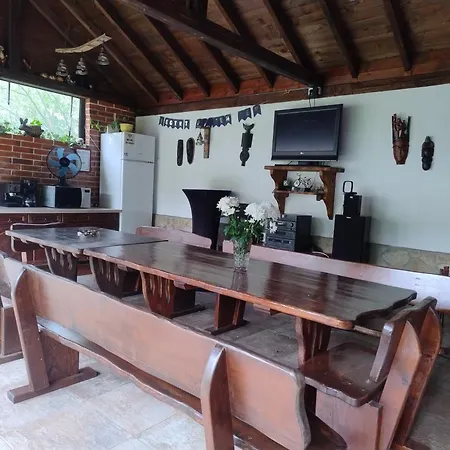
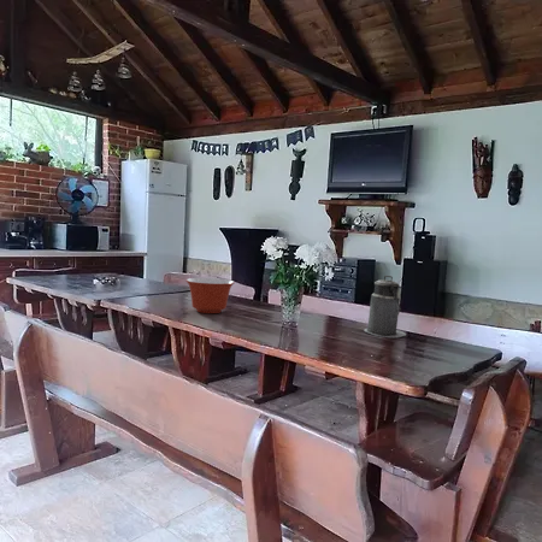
+ canister (387, 304)
+ mixing bowl (210, 295)
